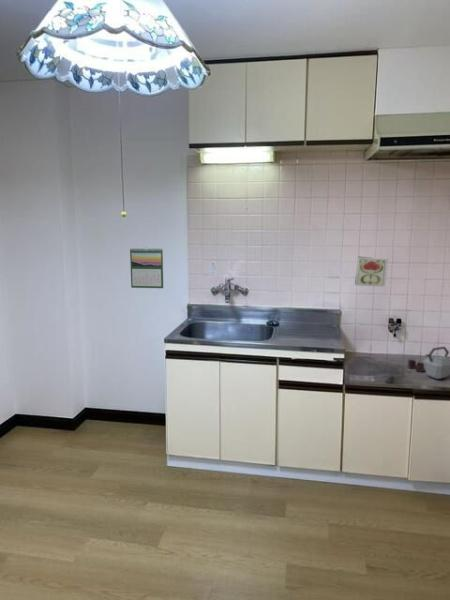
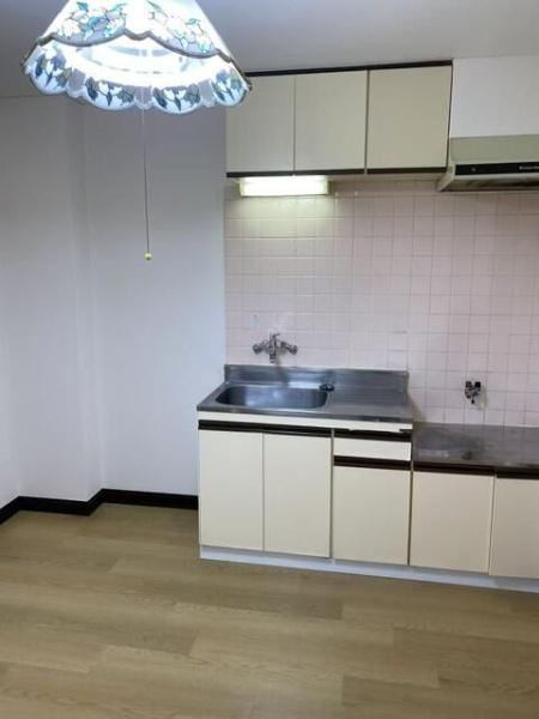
- calendar (146, 267)
- decorative tile (371, 271)
- kettle (427, 359)
